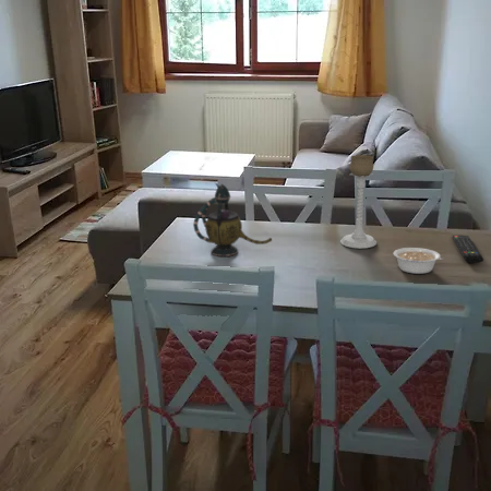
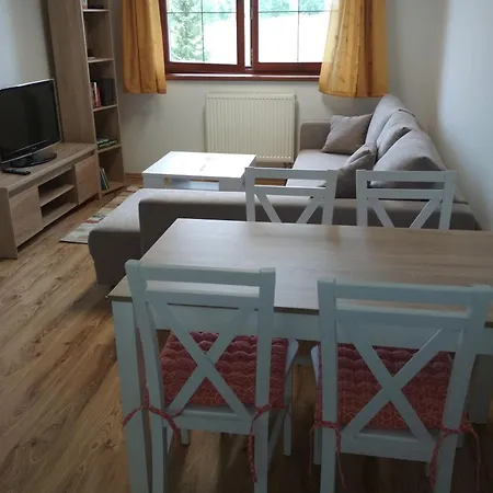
- candle holder (360, 200)
- remote control (466, 248)
- teapot (233, 218)
- legume (418, 260)
